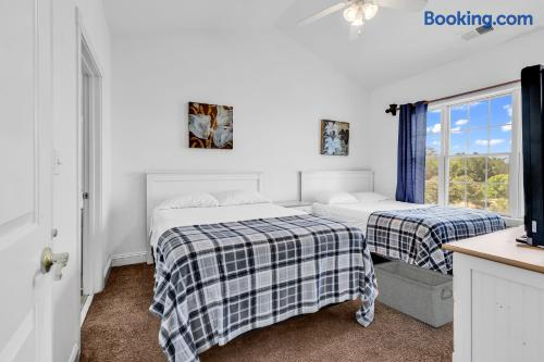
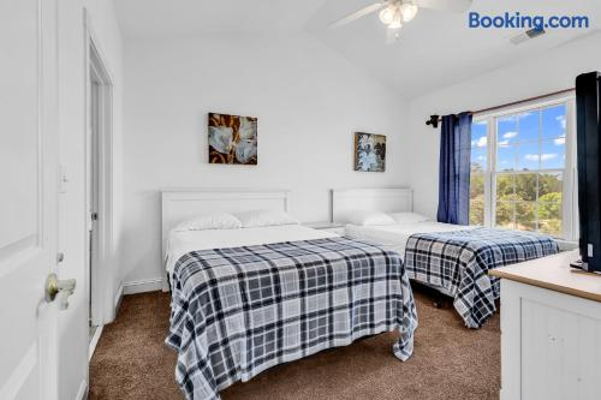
- storage bin (412, 289)
